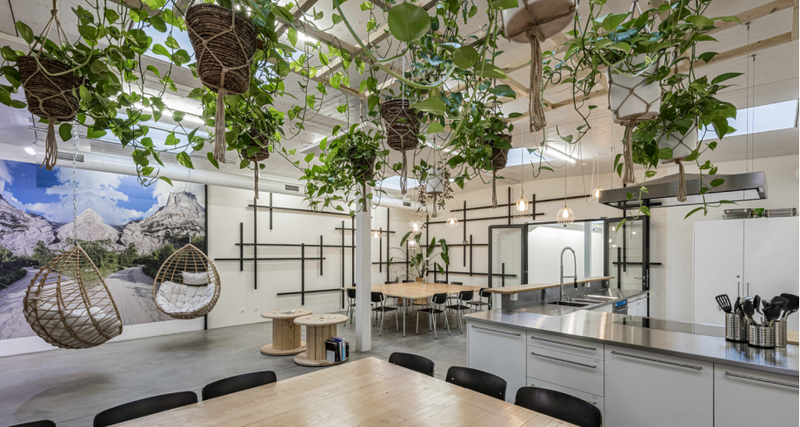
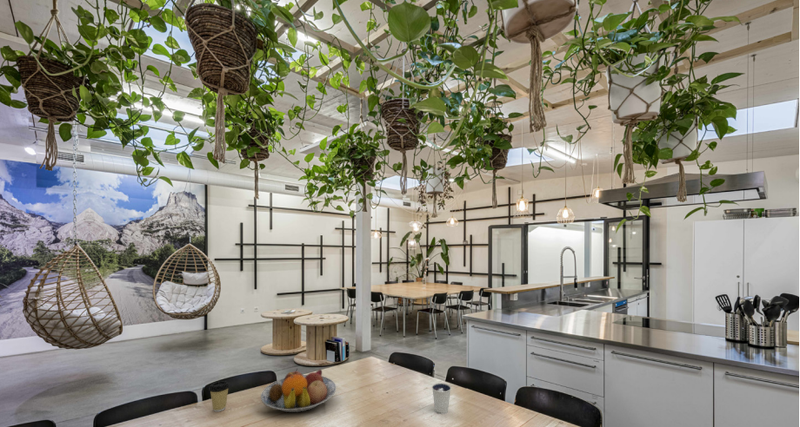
+ fruit bowl (299, 387)
+ dixie cup (441, 399)
+ coffee cup (219, 396)
